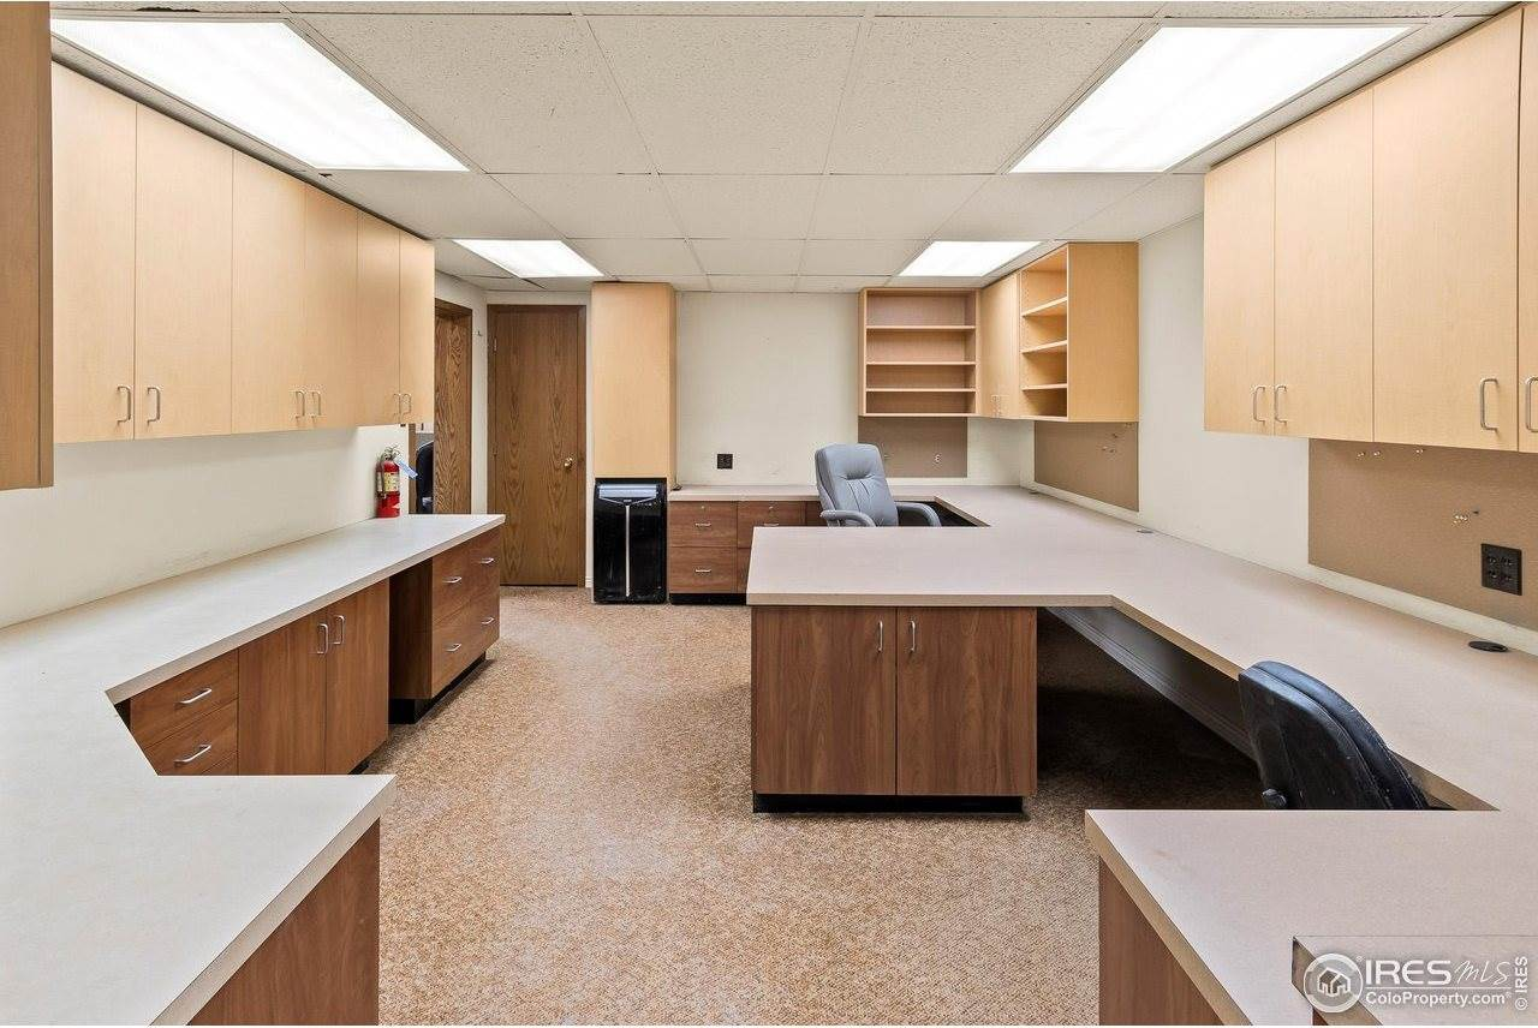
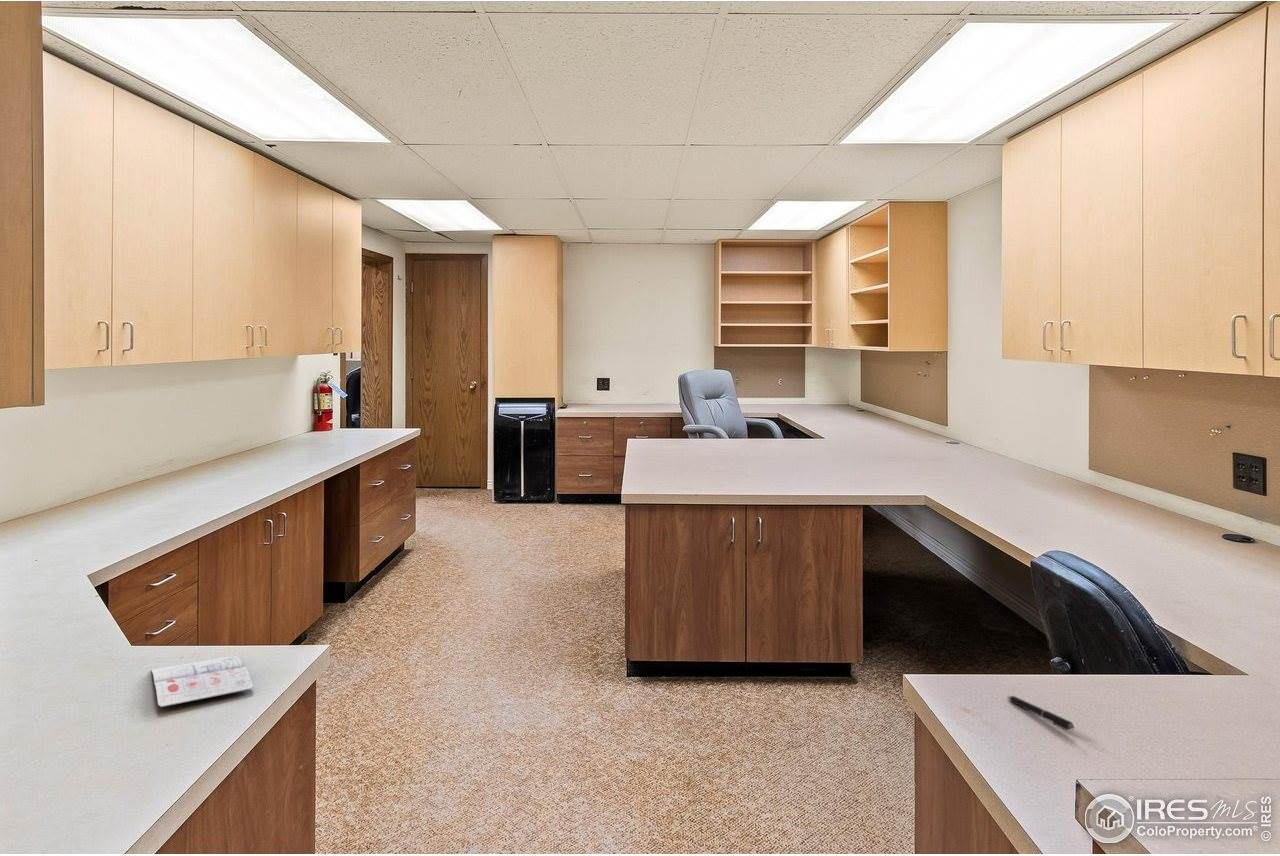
+ pen (1037, 710)
+ diary (200, 675)
